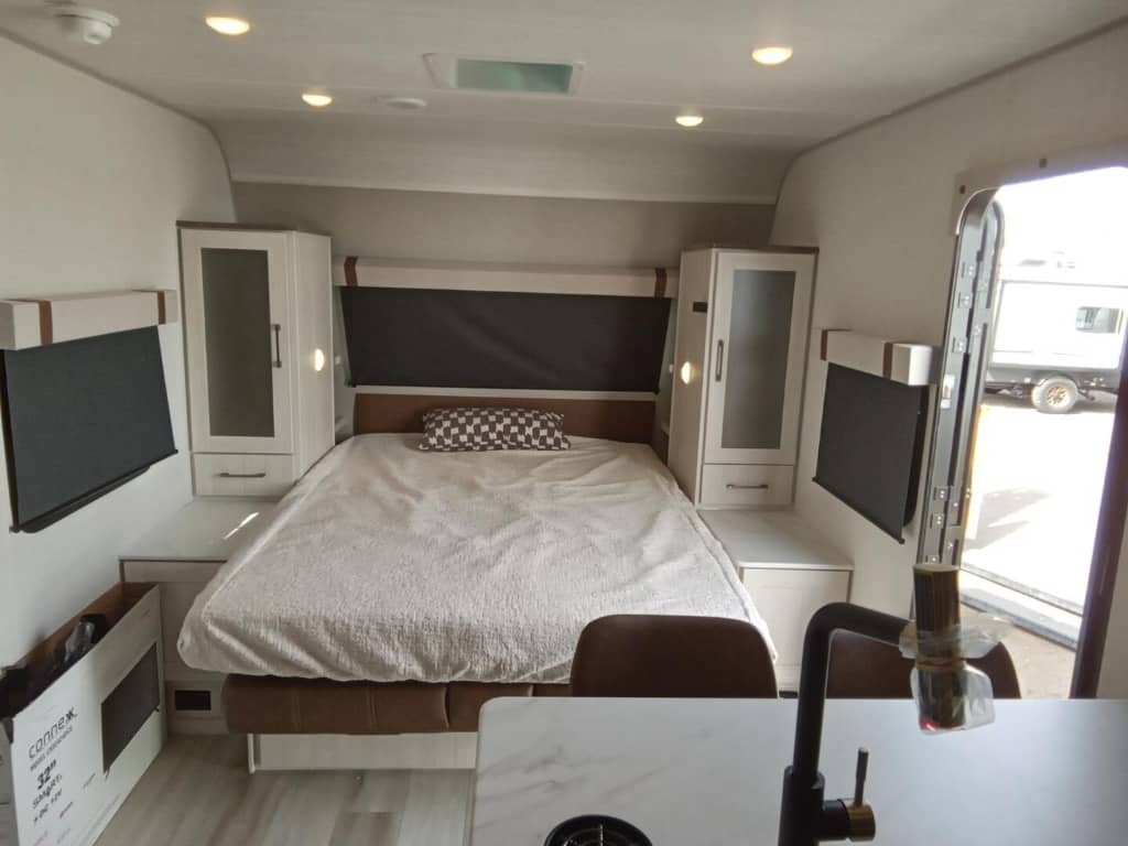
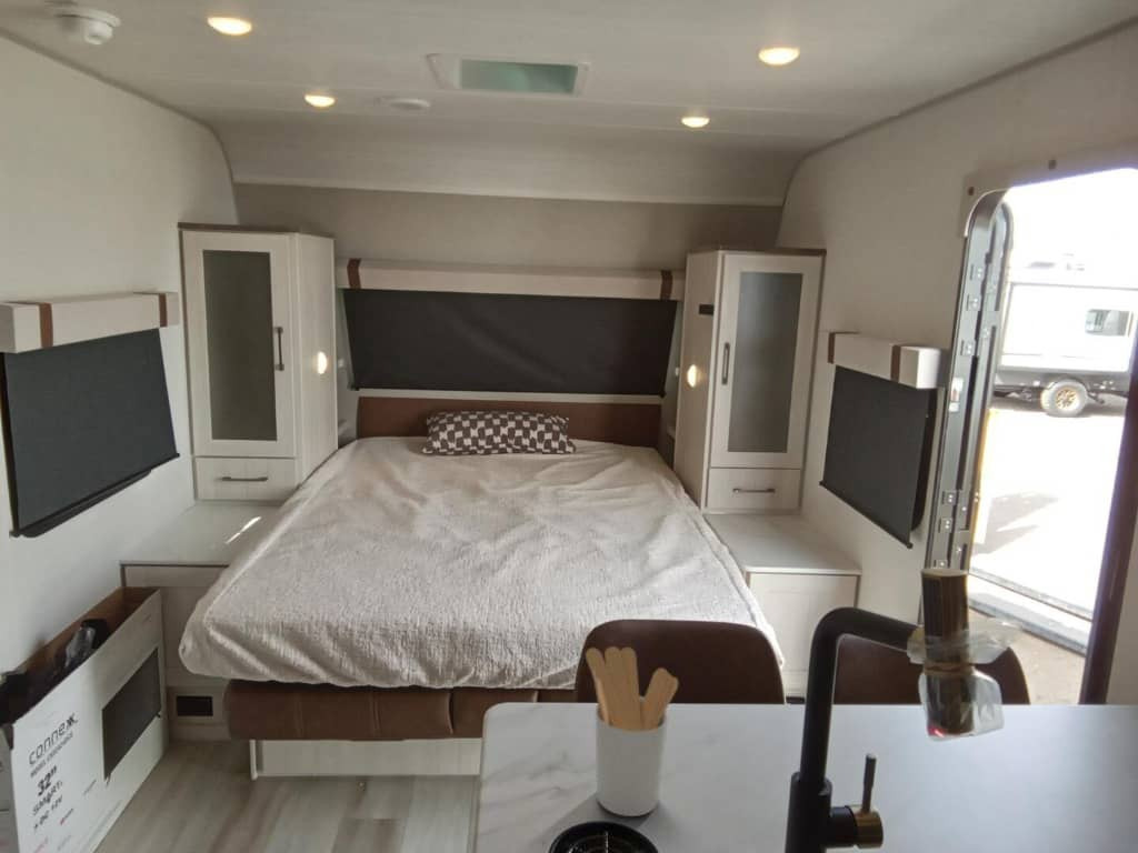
+ utensil holder (622, 724)
